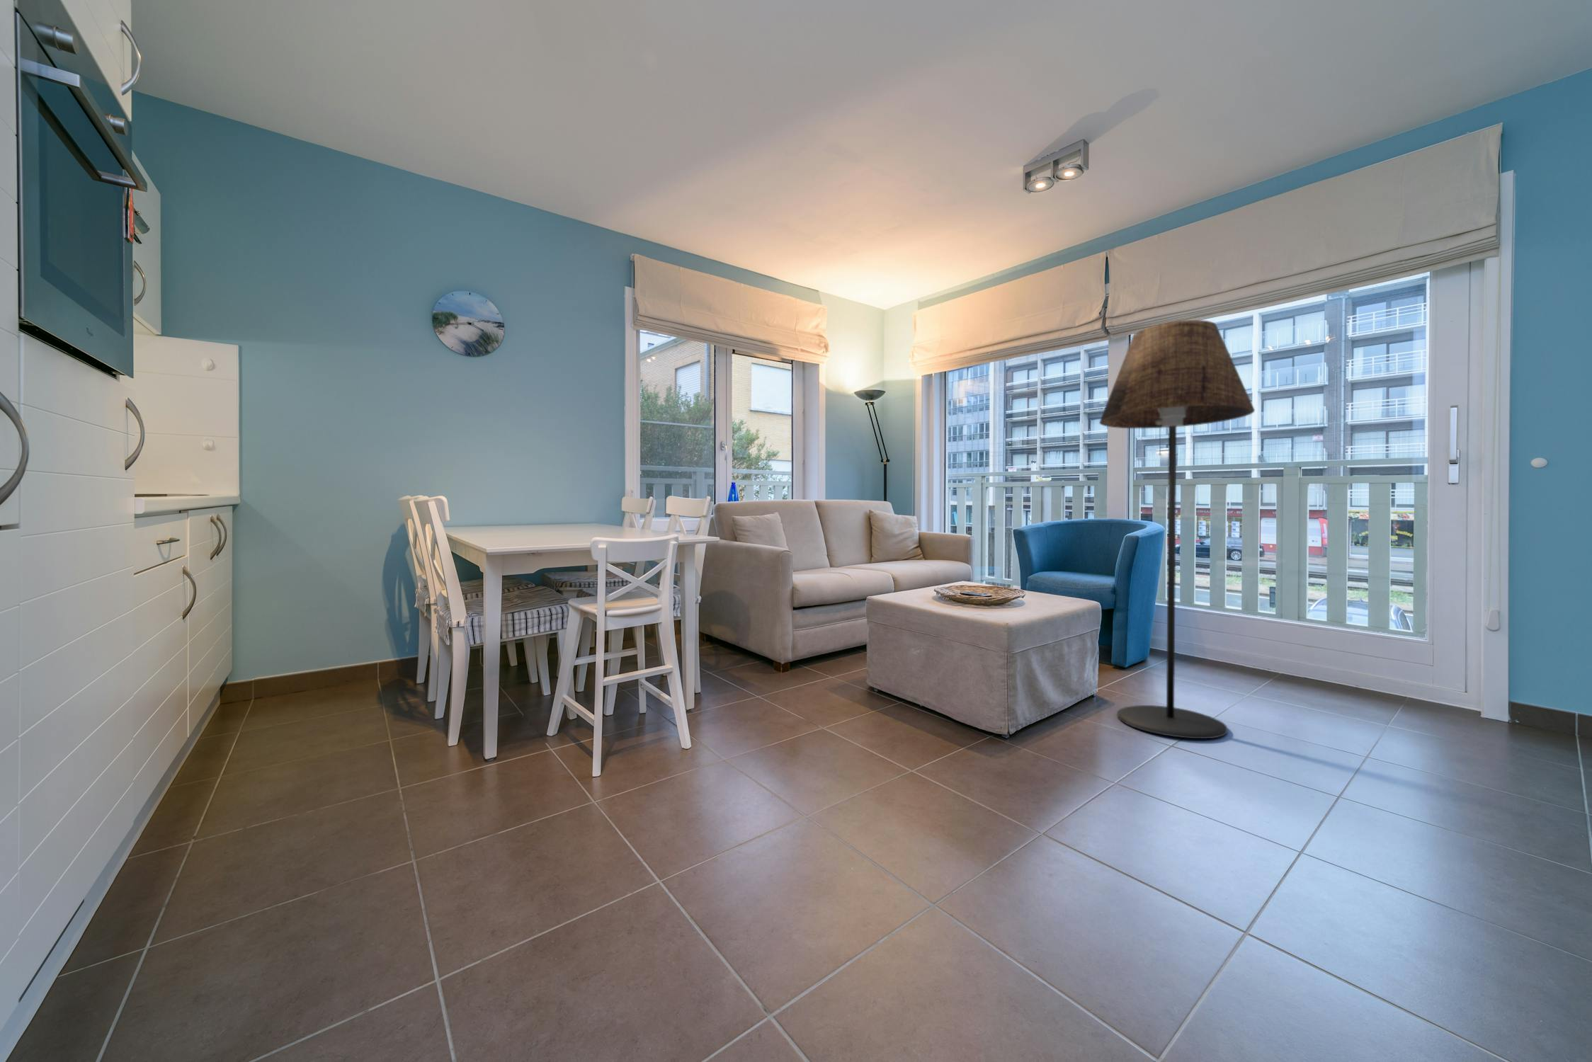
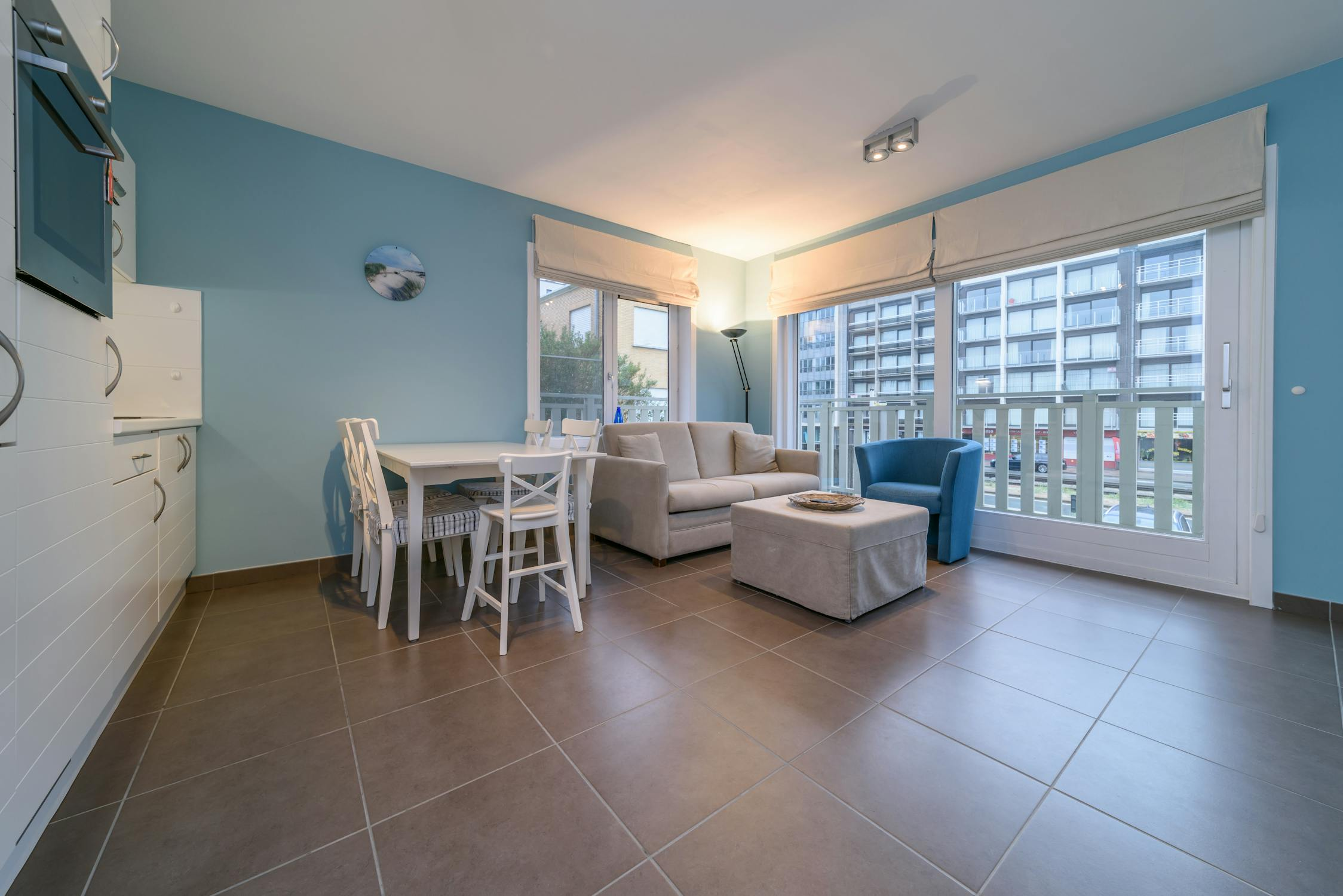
- floor lamp (1171, 527)
